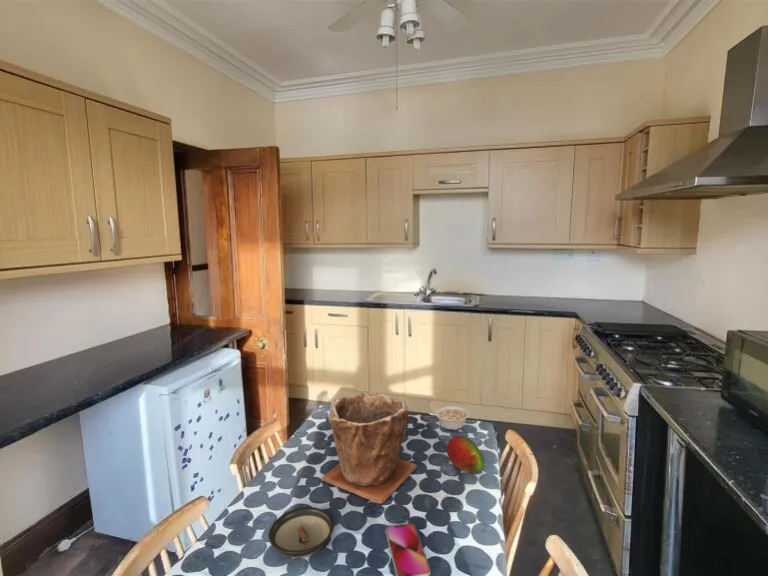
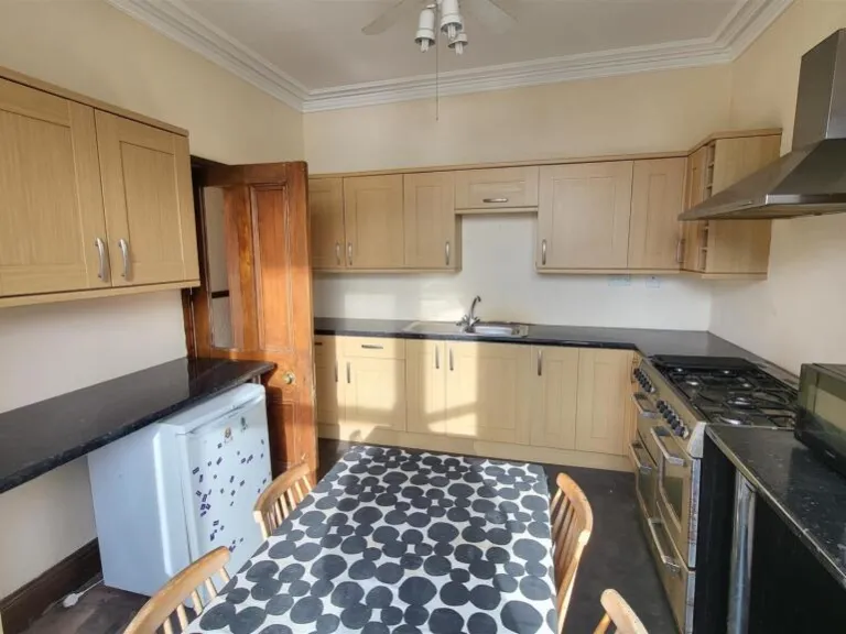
- legume (451, 418)
- saucer (302, 535)
- fruit (465, 454)
- smartphone (406, 549)
- plant pot (370, 437)
